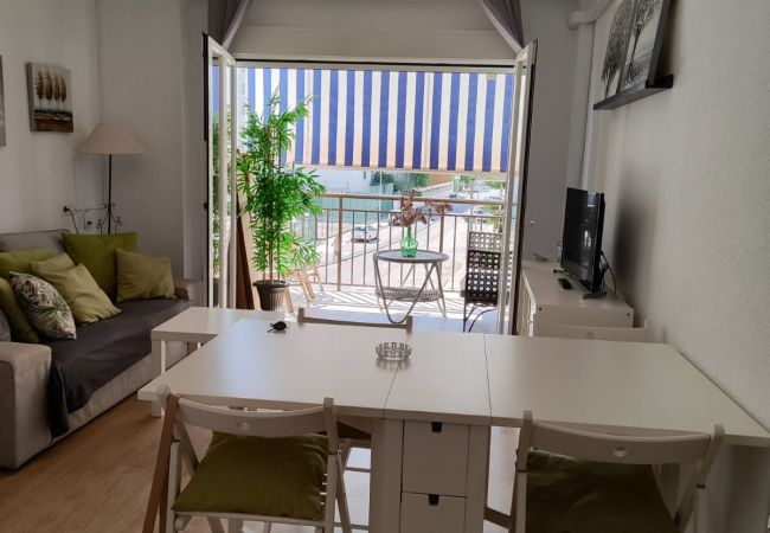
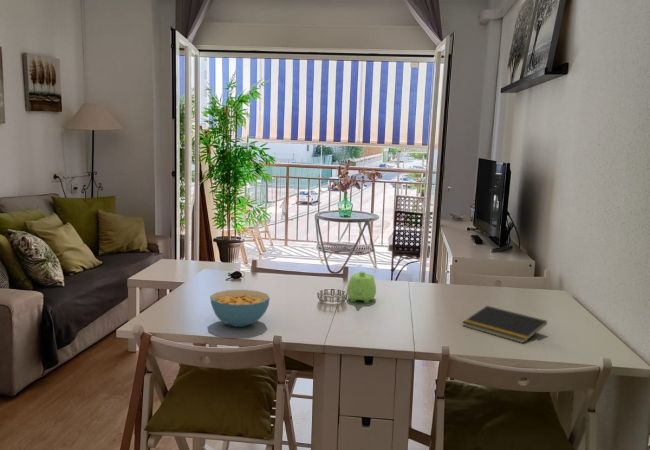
+ cereal bowl (239, 310)
+ teapot (361, 286)
+ notepad (504, 323)
